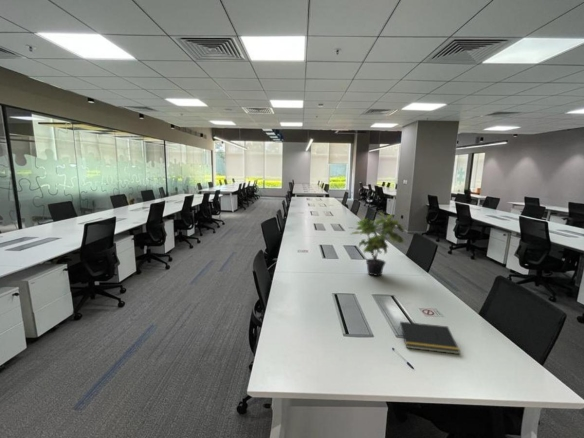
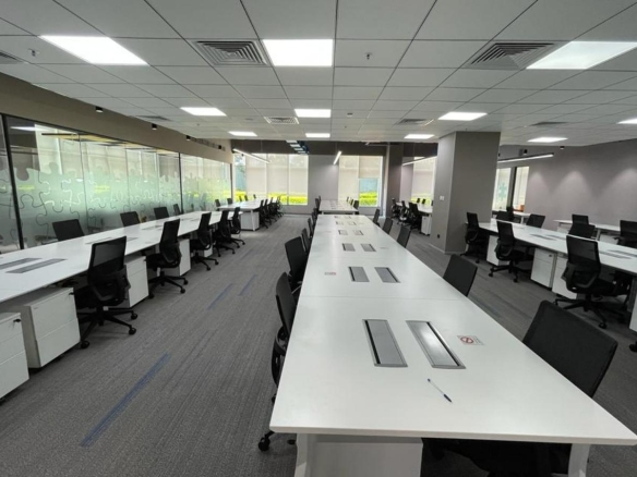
- notepad (428, 336)
- potted plant (378, 243)
